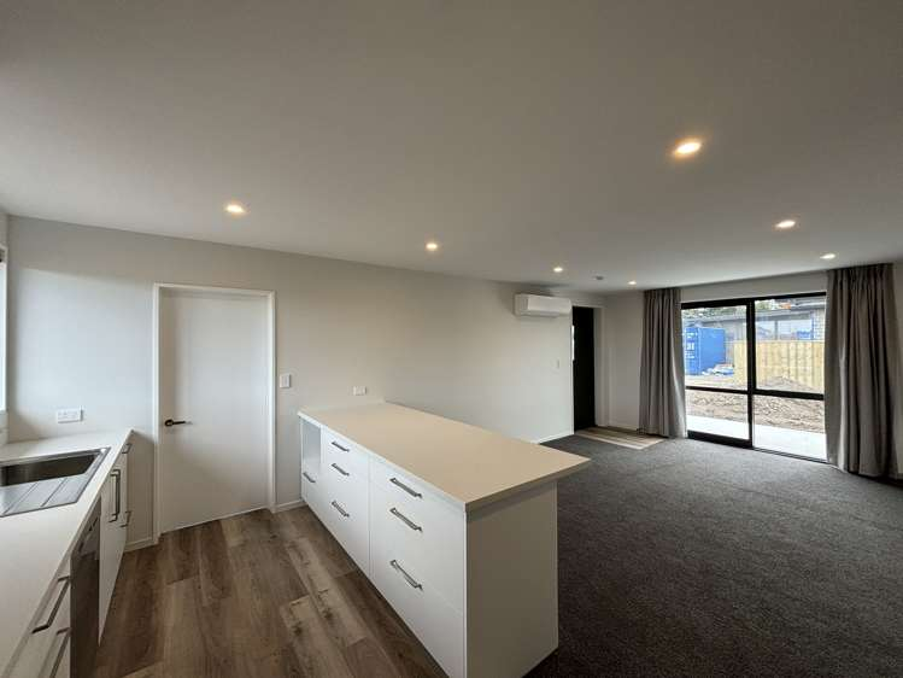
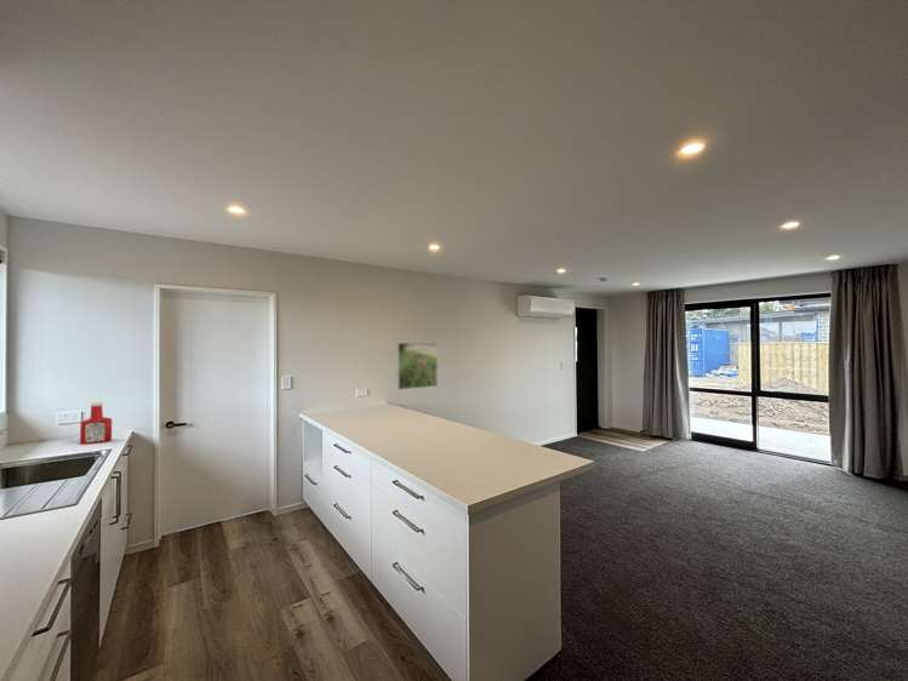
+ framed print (417, 365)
+ soap bottle (96, 422)
